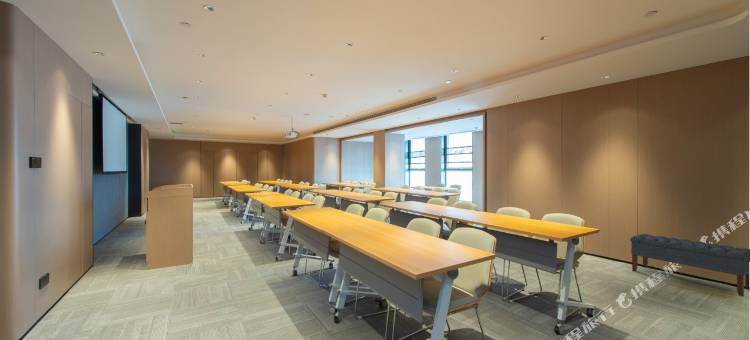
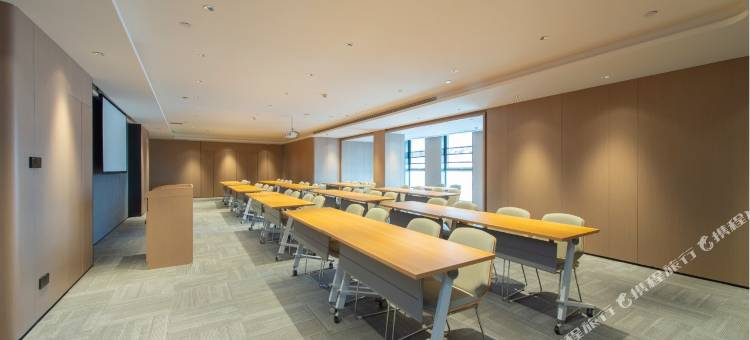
- bench (686, 260)
